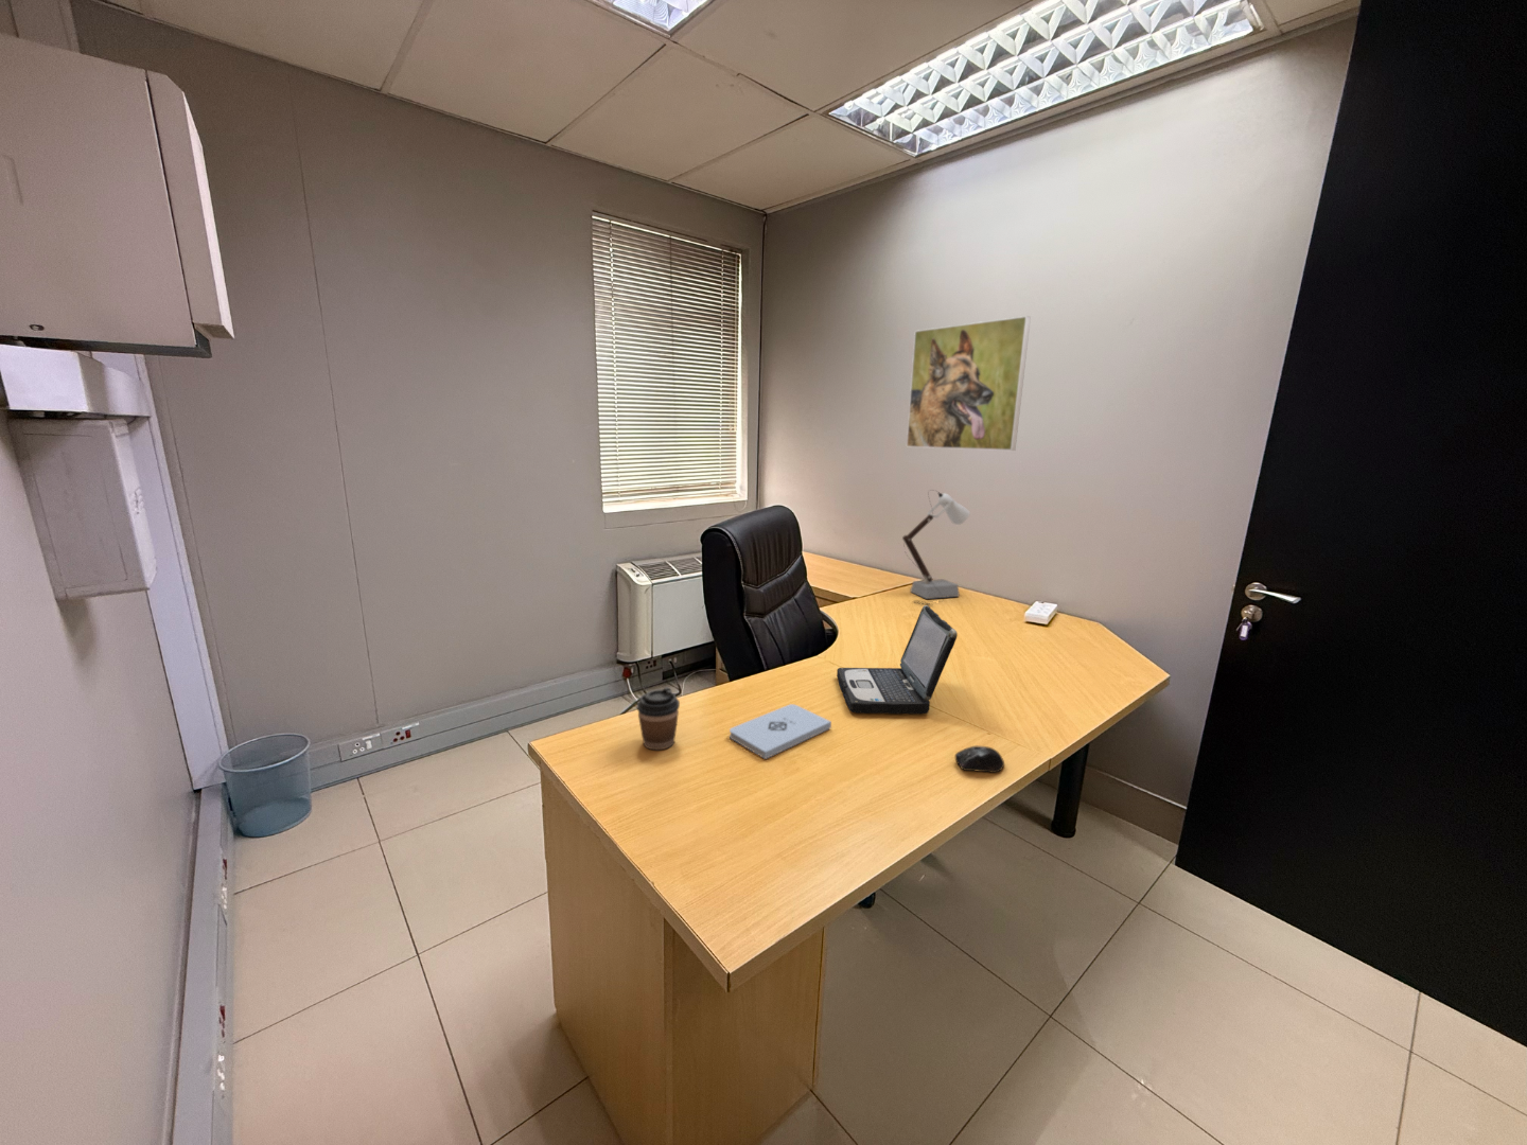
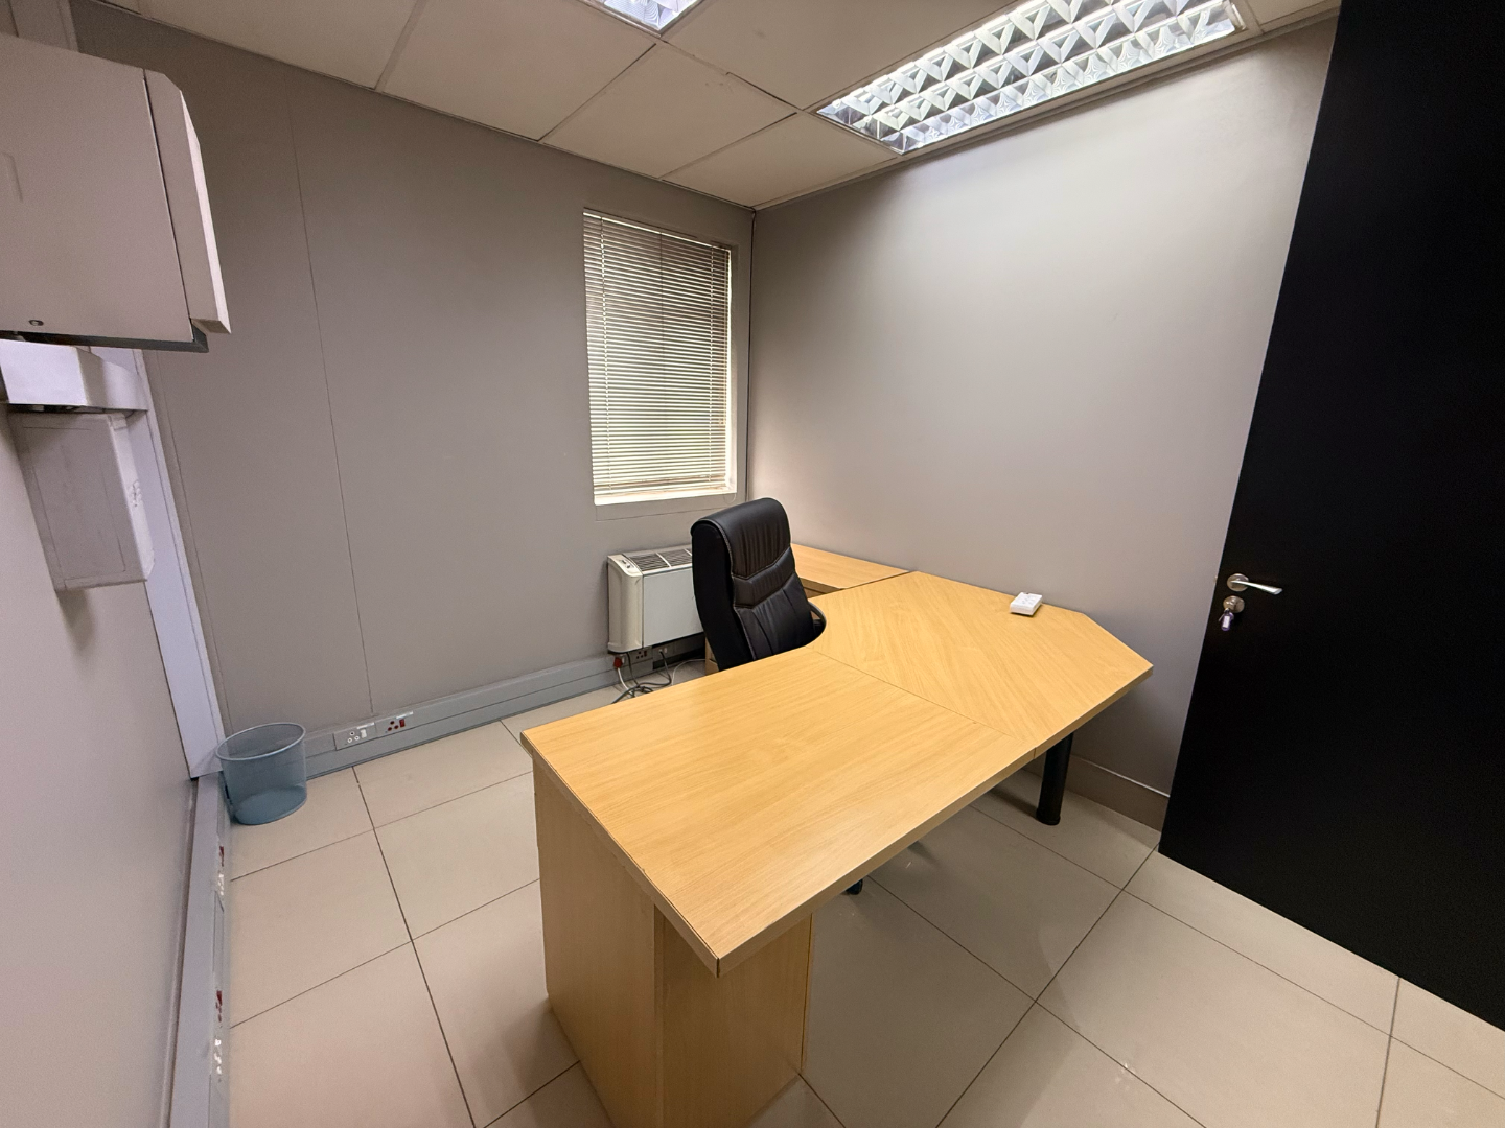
- computer mouse (980, 755)
- notepad (779, 729)
- laptop (901, 659)
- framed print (962, 387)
- desk lamp (917, 551)
- coffee cup (659, 717)
